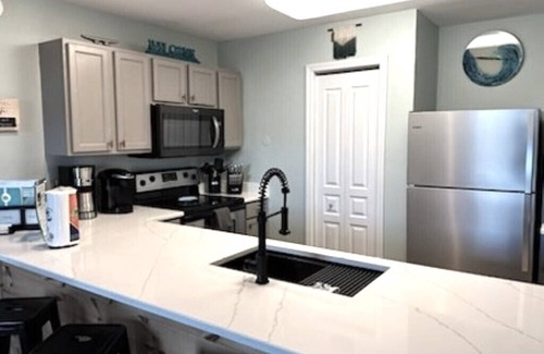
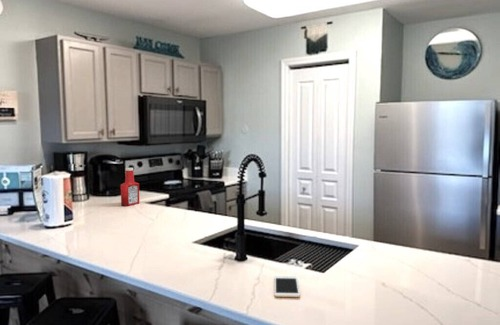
+ cell phone (286, 285)
+ soap bottle (129, 186)
